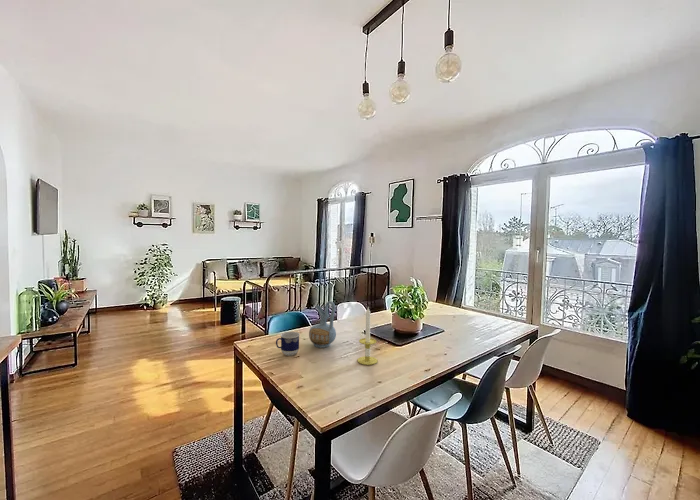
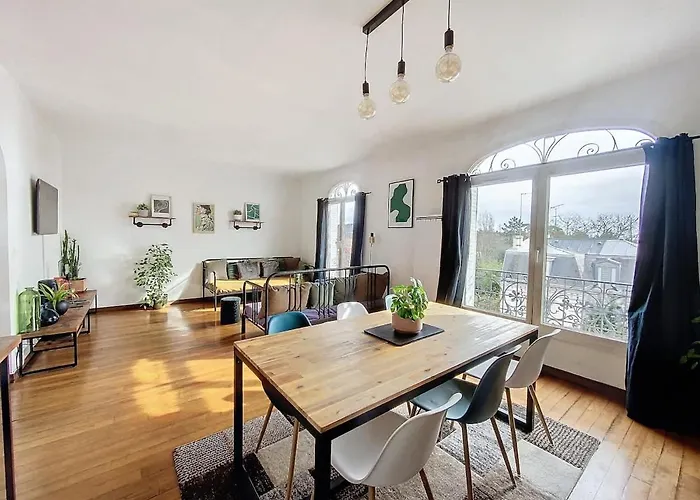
- candle (367, 333)
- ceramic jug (322, 322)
- cup (287, 344)
